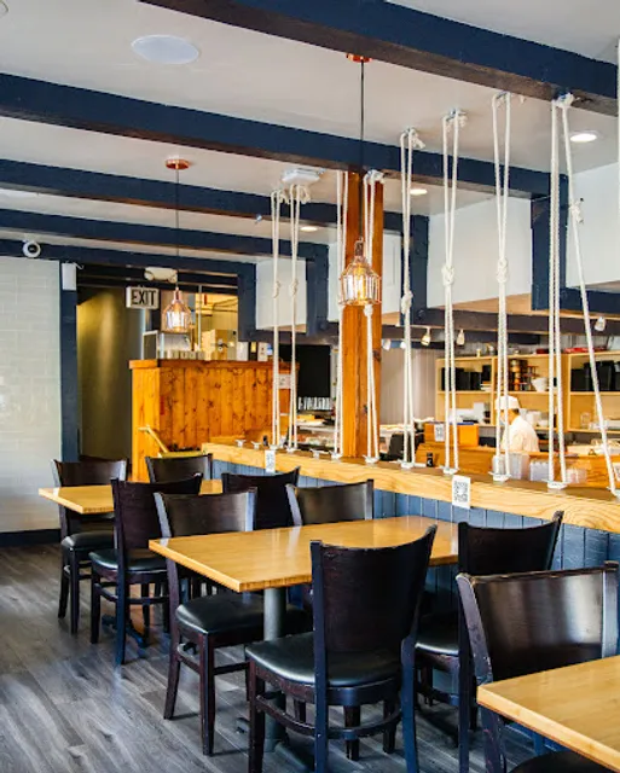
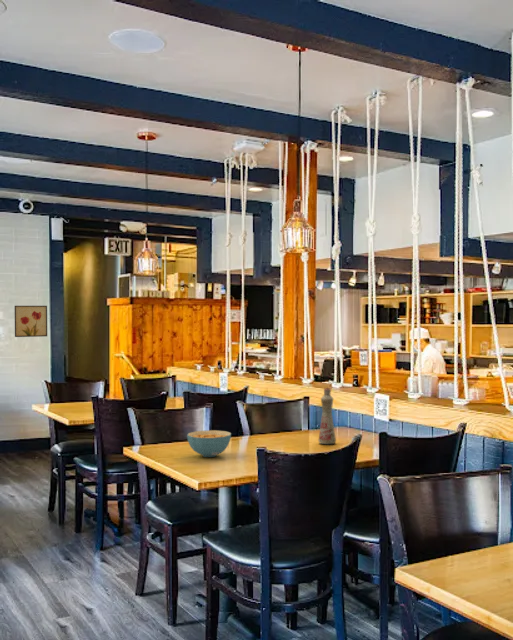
+ cereal bowl (209, 444)
+ bottle (327, 415)
+ wall art (30, 321)
